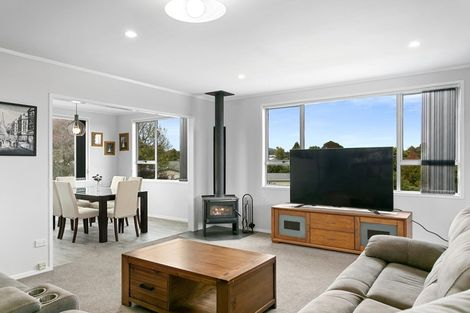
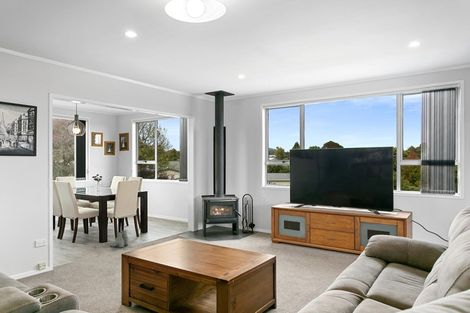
+ boots (119, 238)
